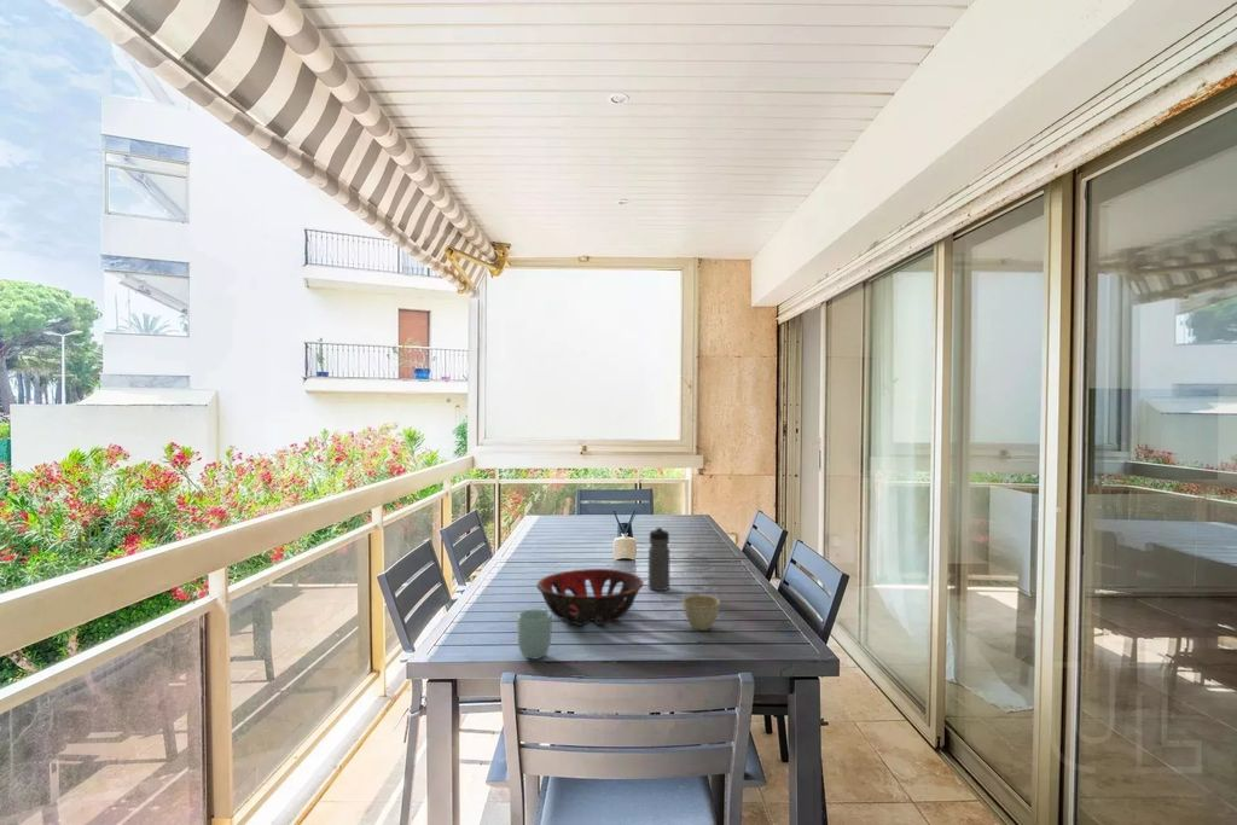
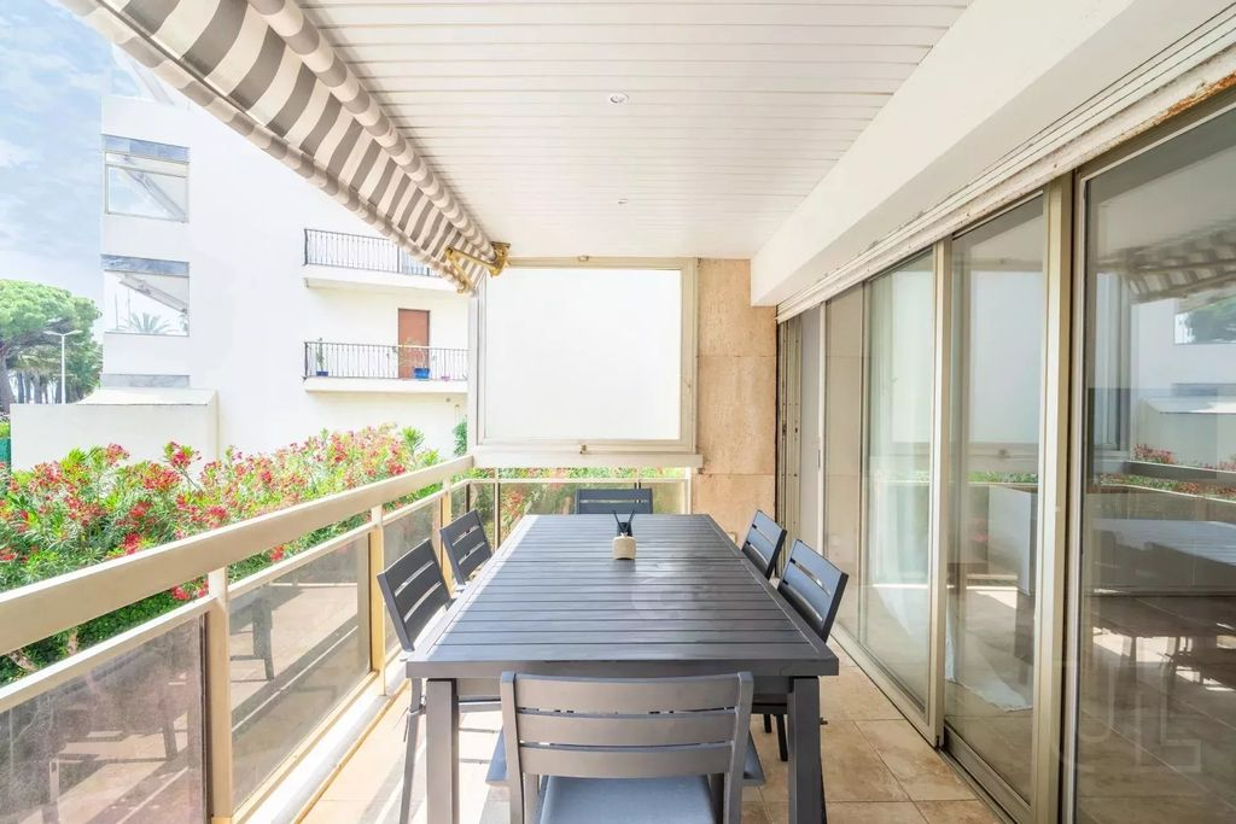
- cup (534, 634)
- decorative bowl (590, 597)
- flower pot (701, 614)
- water bottle (658, 557)
